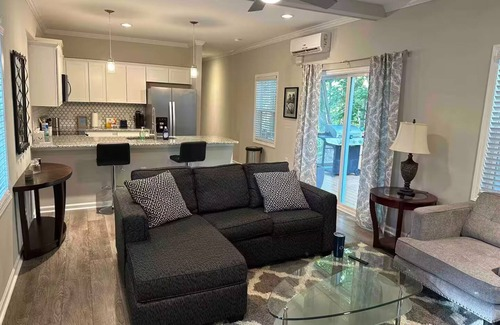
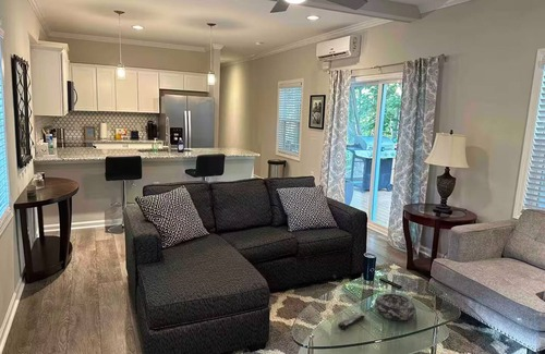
+ remote control (351, 320)
+ decorative bowl (395, 306)
